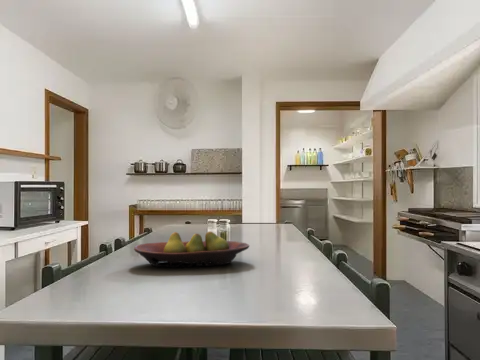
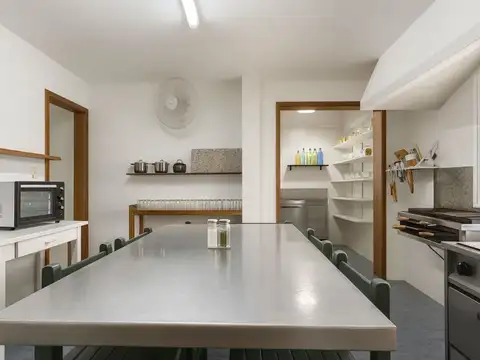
- fruit bowl (192, 247)
